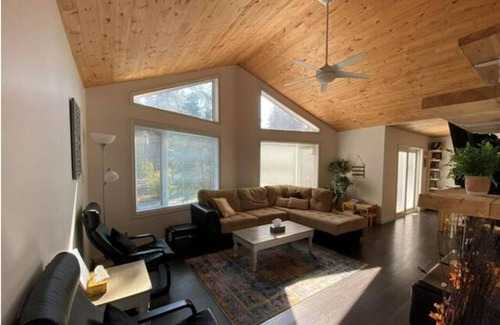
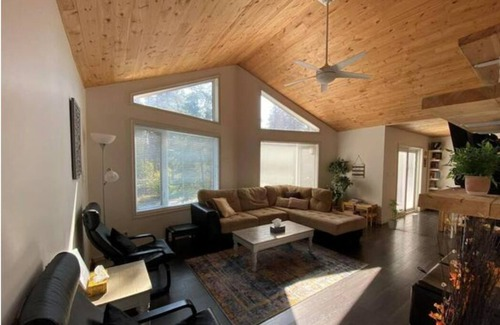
+ house plant (395, 214)
